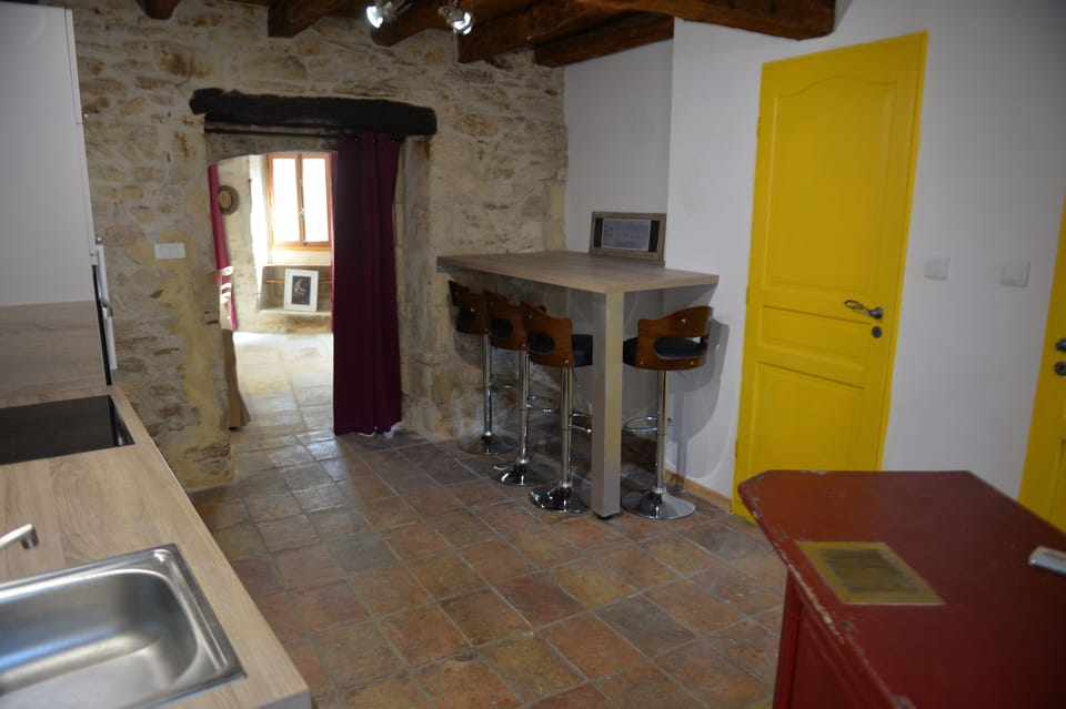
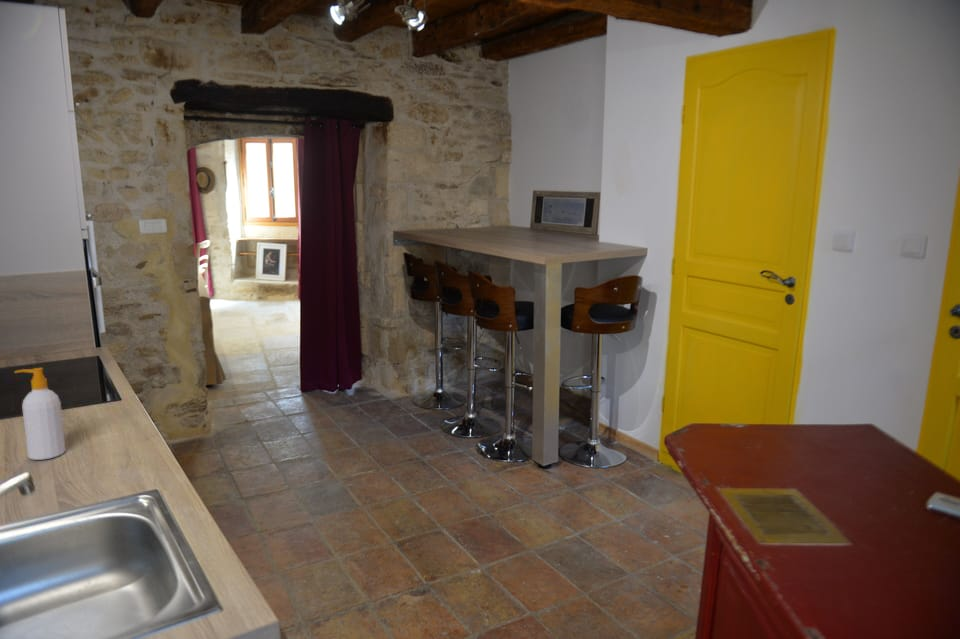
+ soap bottle (40, 412)
